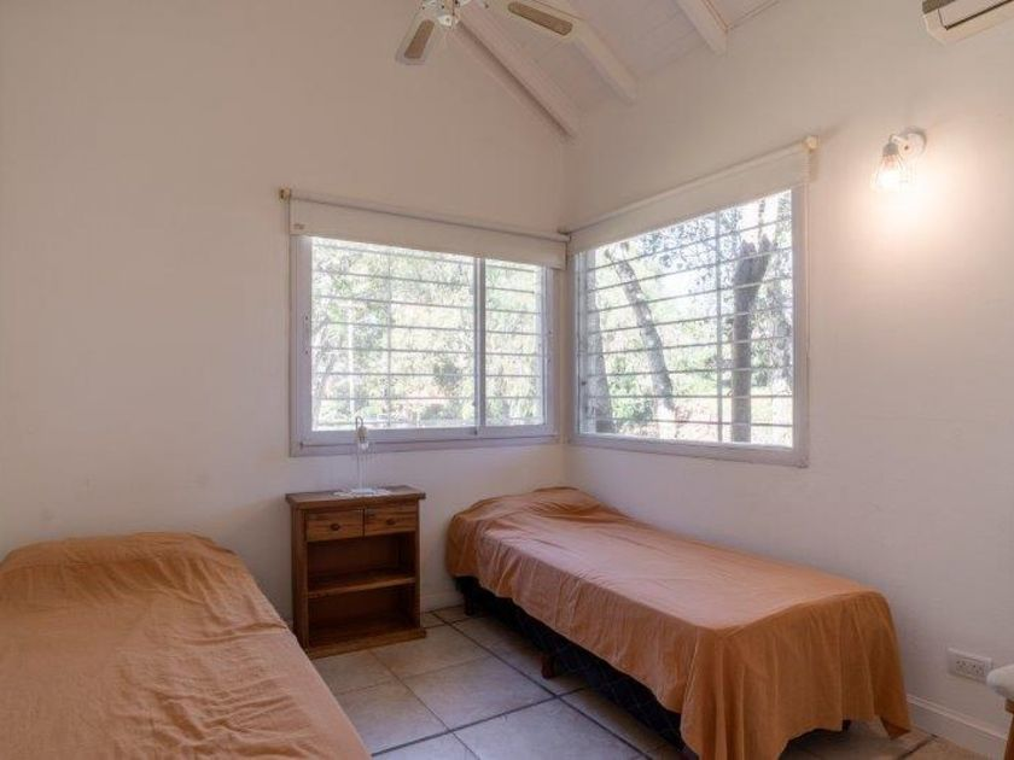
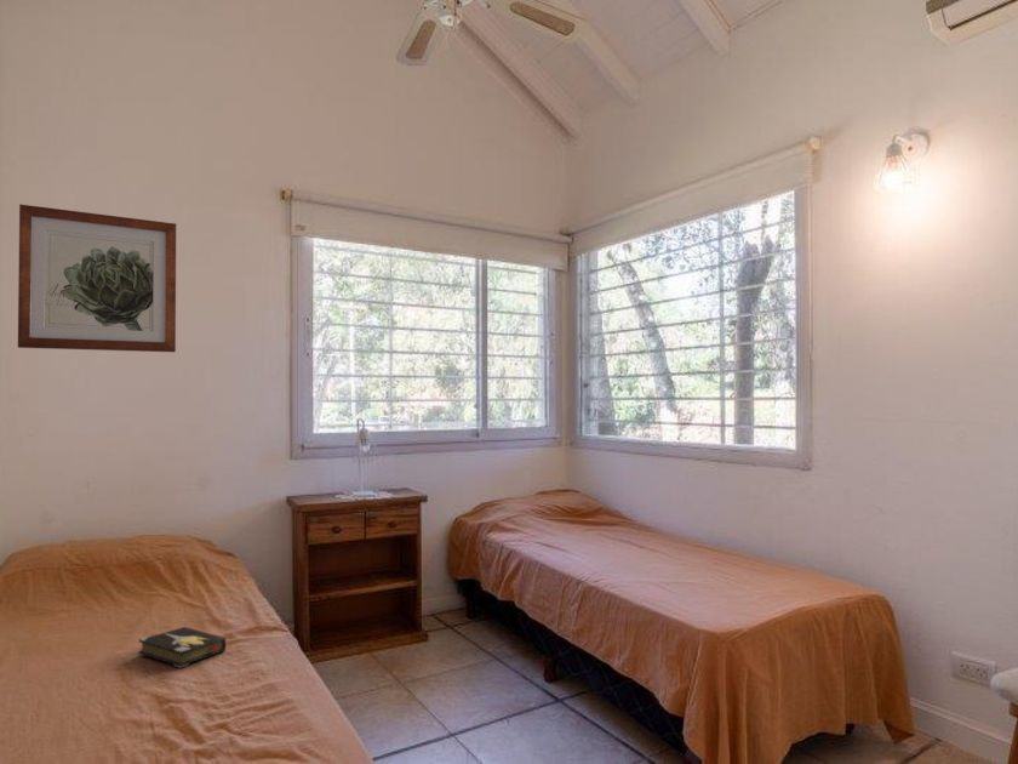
+ hardback book (182, 644)
+ wall art (101, 281)
